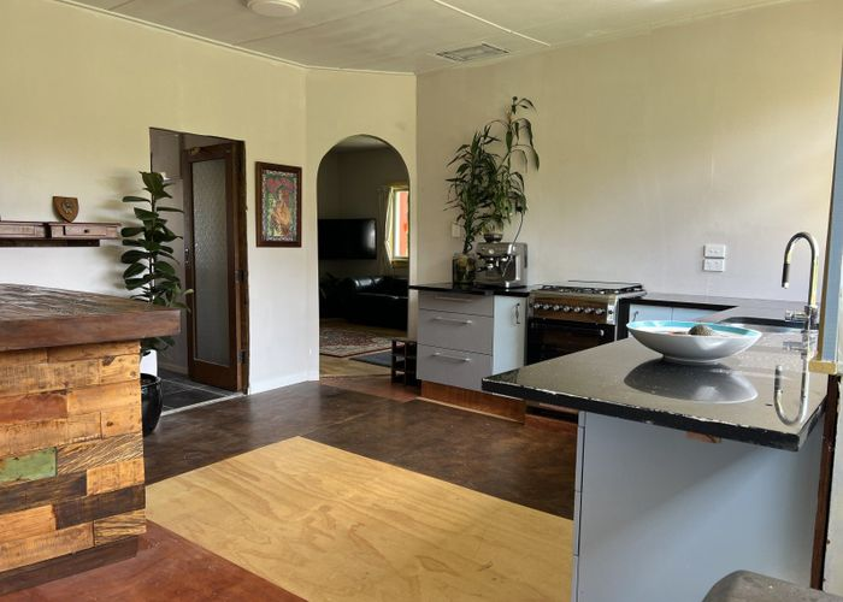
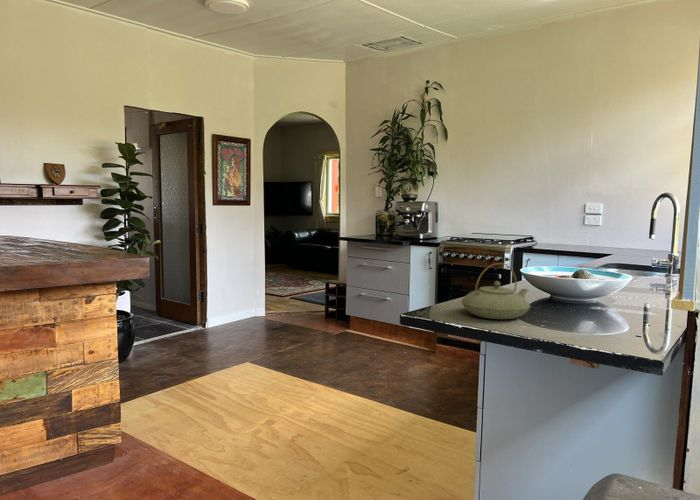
+ teapot (499, 288)
